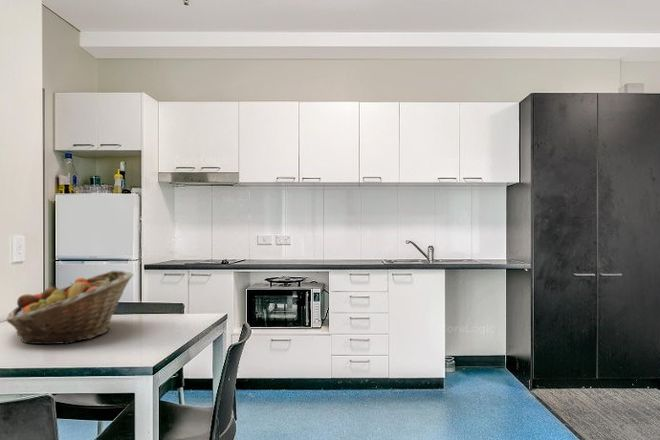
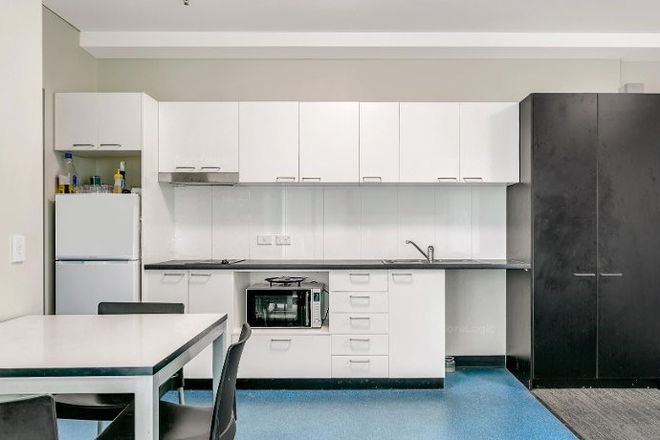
- fruit basket (72, 303)
